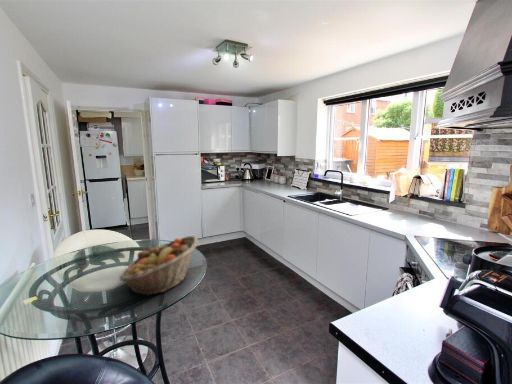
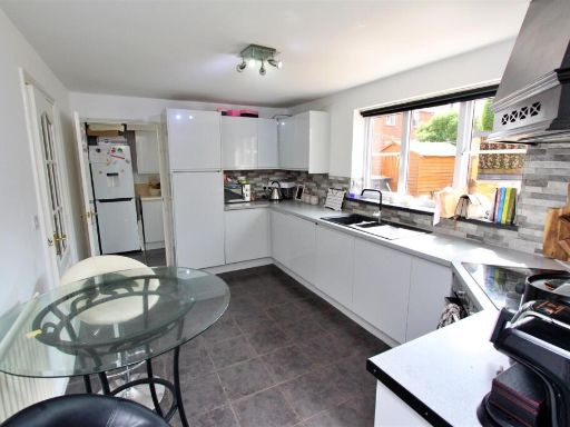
- fruit basket (162, 261)
